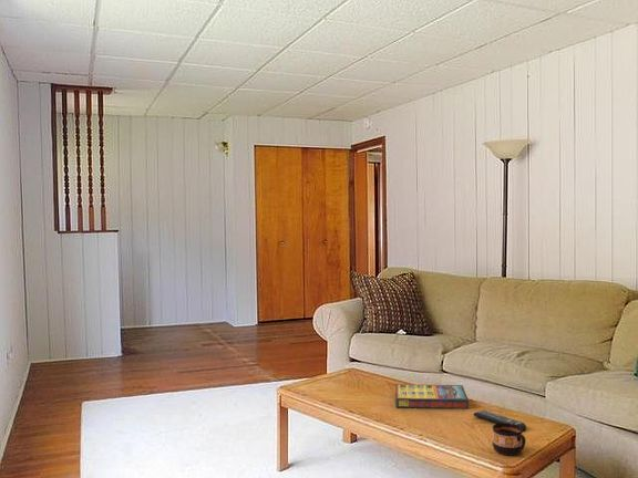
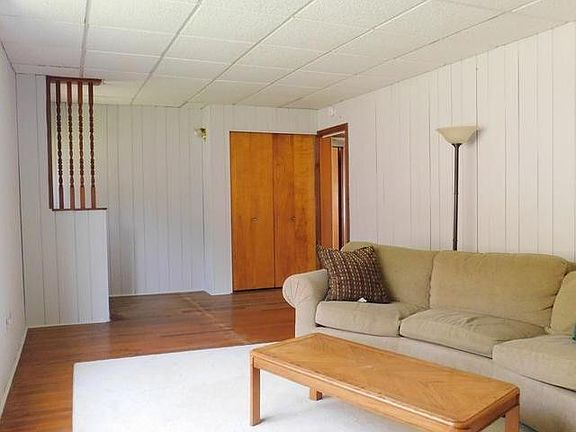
- cup (507, 439)
- game compilation box (430, 395)
- remote control (498, 419)
